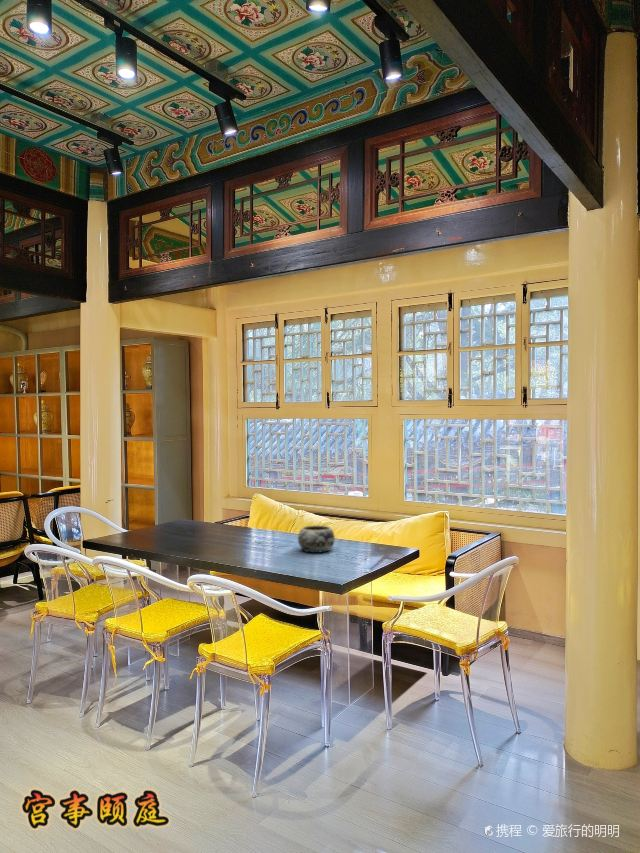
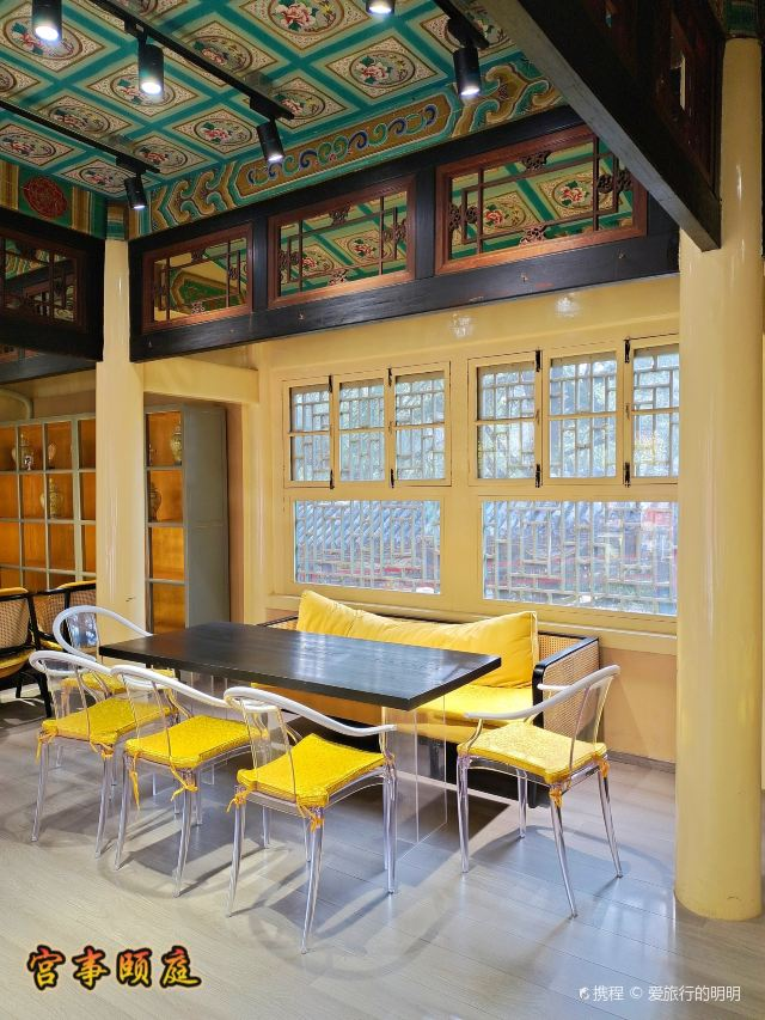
- decorative bowl (316, 538)
